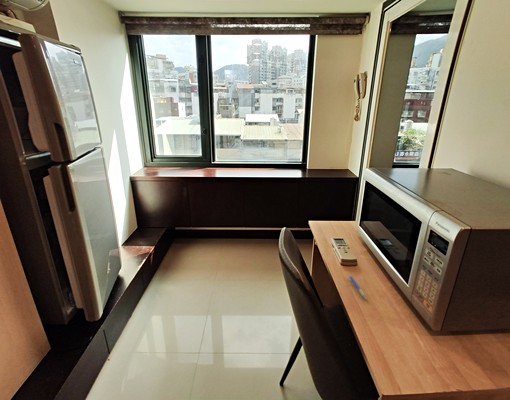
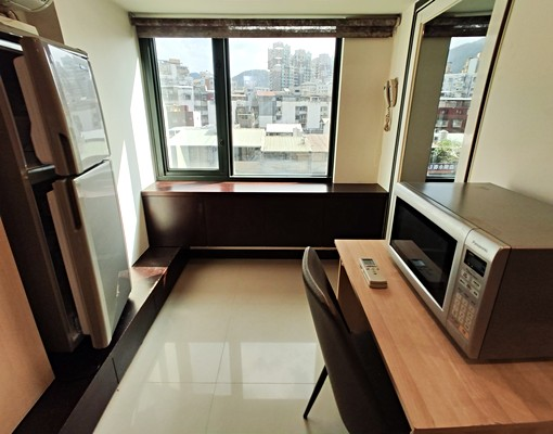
- pen (357, 286)
